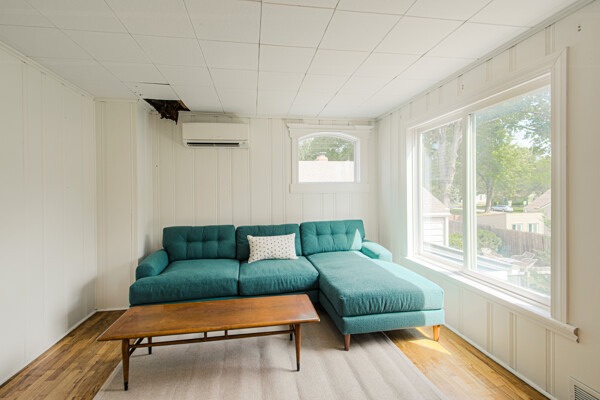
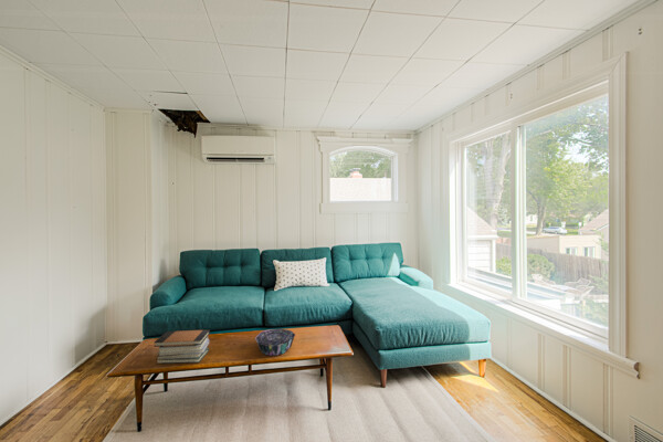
+ book stack (183, 346)
+ decorative bowl (275, 341)
